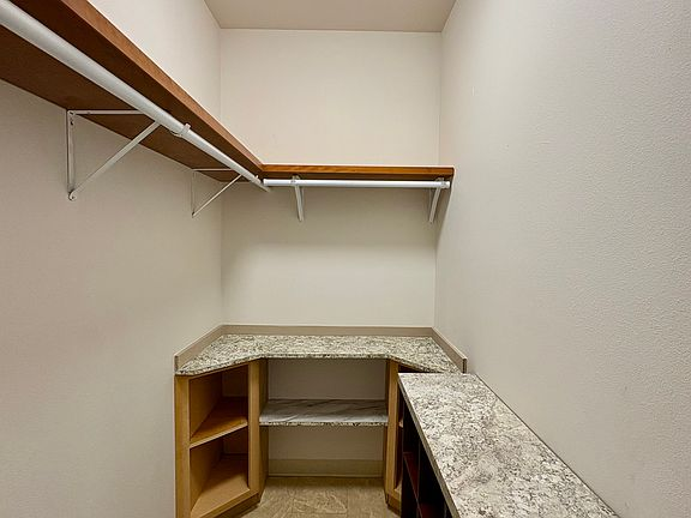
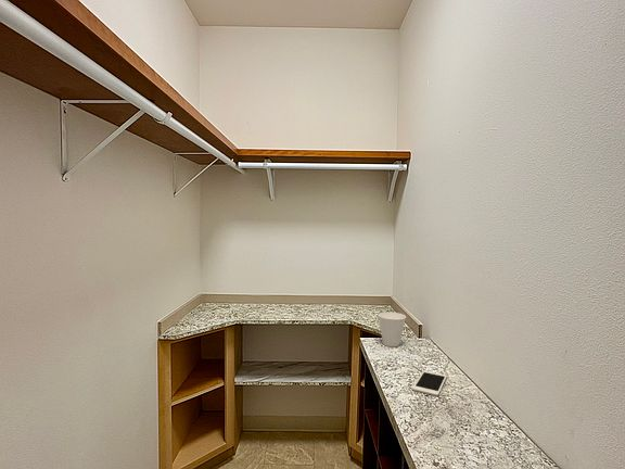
+ cup (391, 329)
+ cell phone (430, 382)
